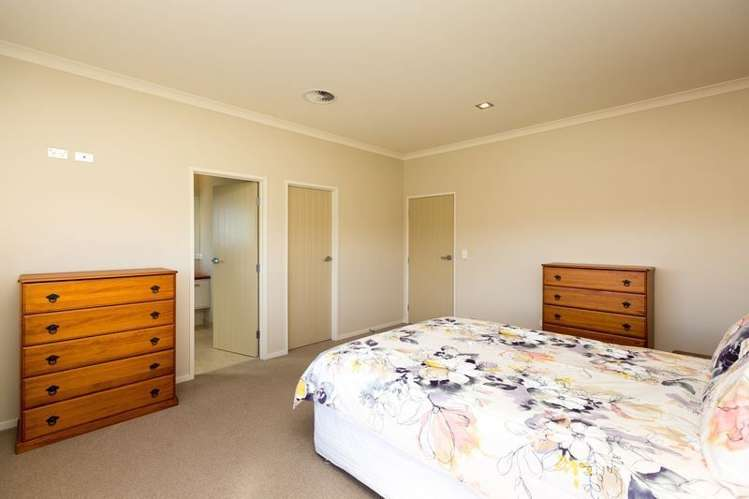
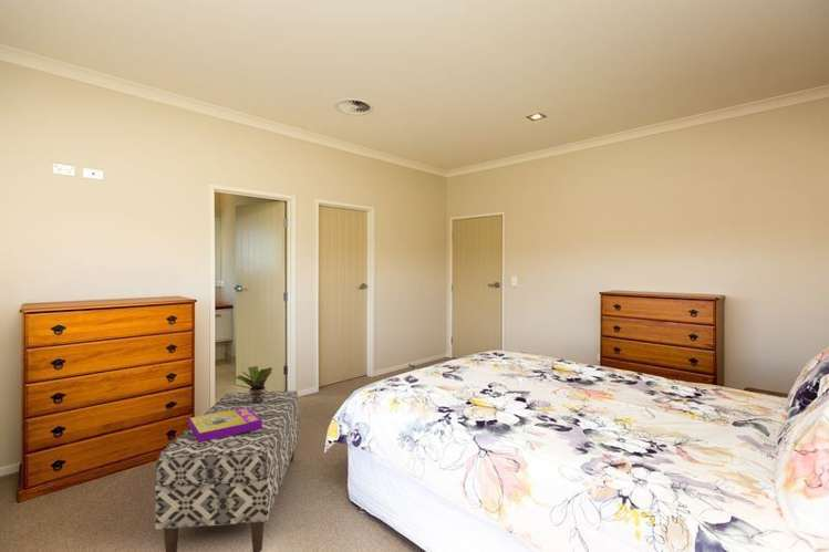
+ decorative box (225, 423)
+ bench (242, 457)
+ potted plant (258, 383)
